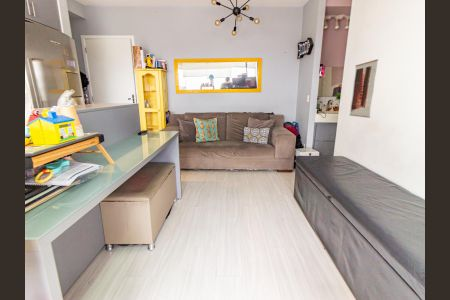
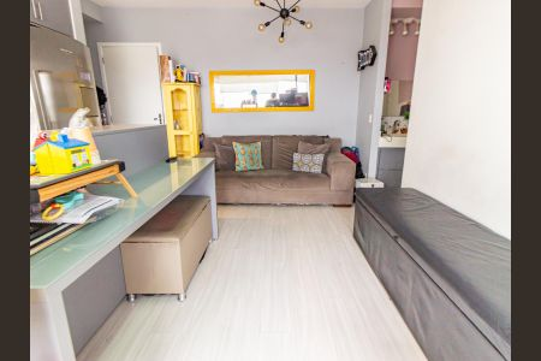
- wall art (362, 90)
